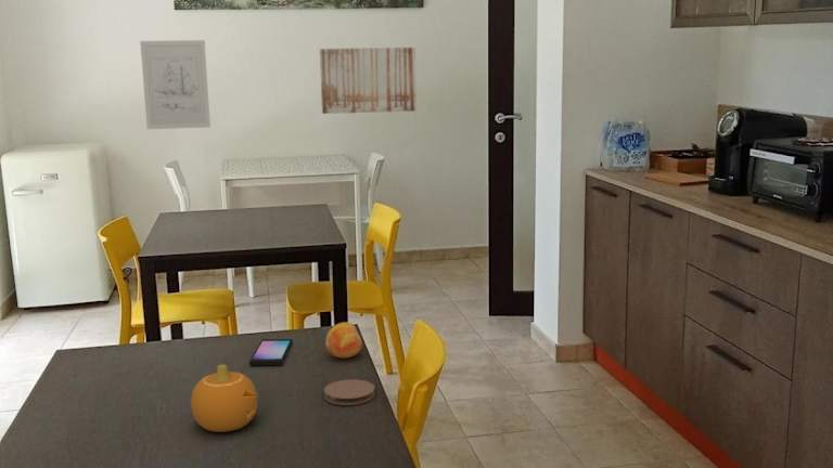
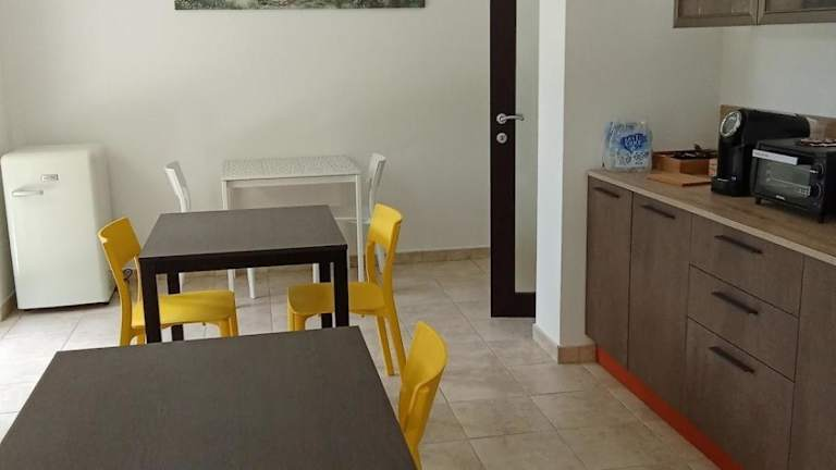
- wall art (176, 84)
- wall art (368, 80)
- coaster (349, 391)
- fruit (343, 339)
- fruit (223, 394)
- smartphone (271, 351)
